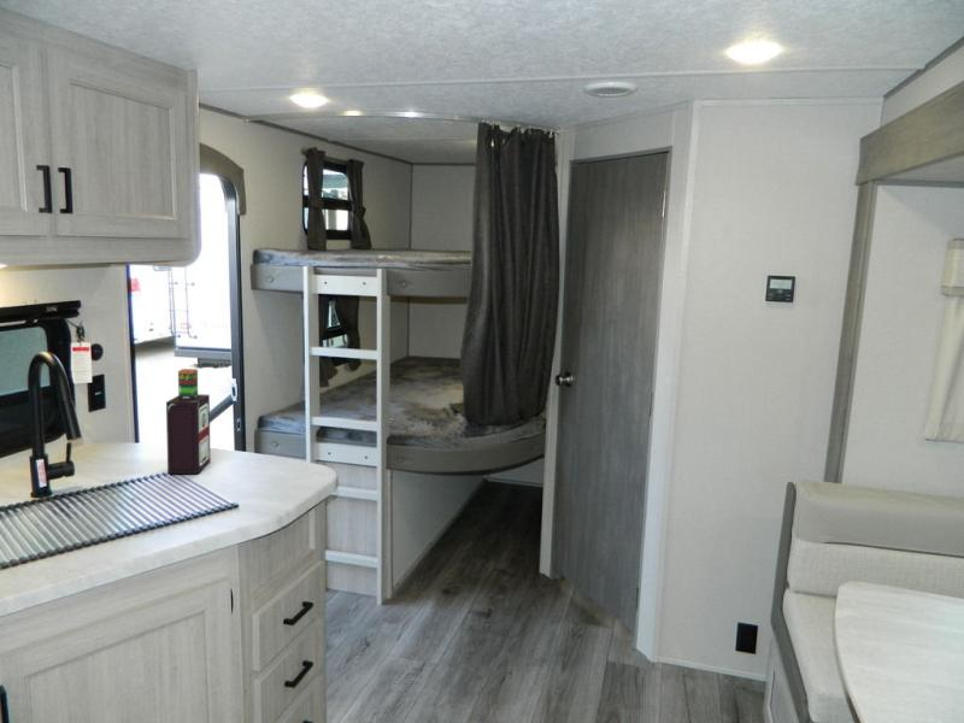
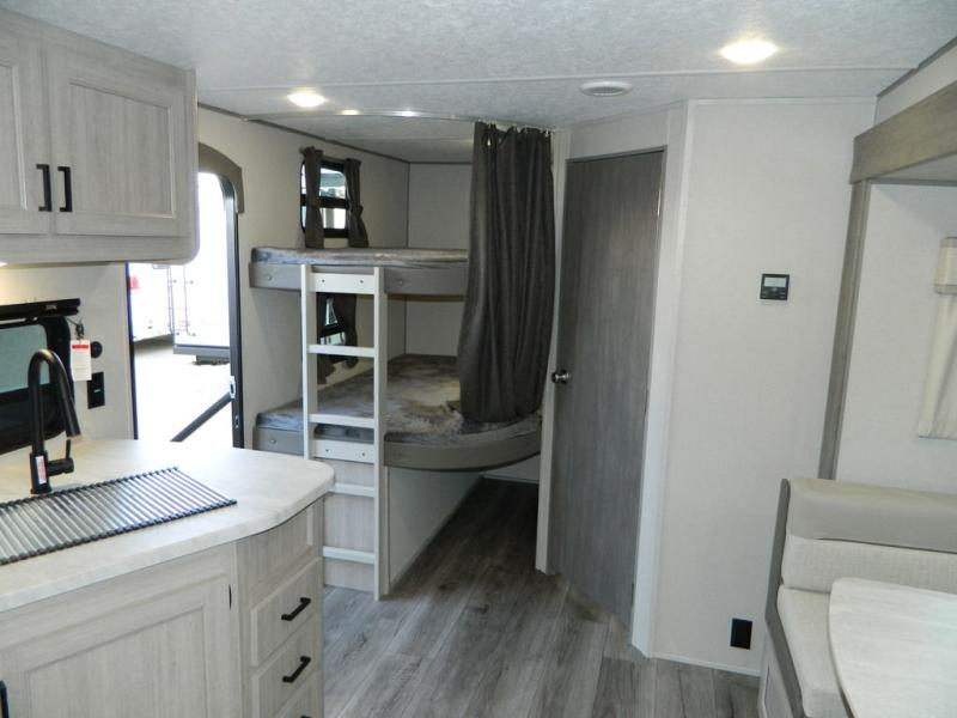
- bottle (188, 418)
